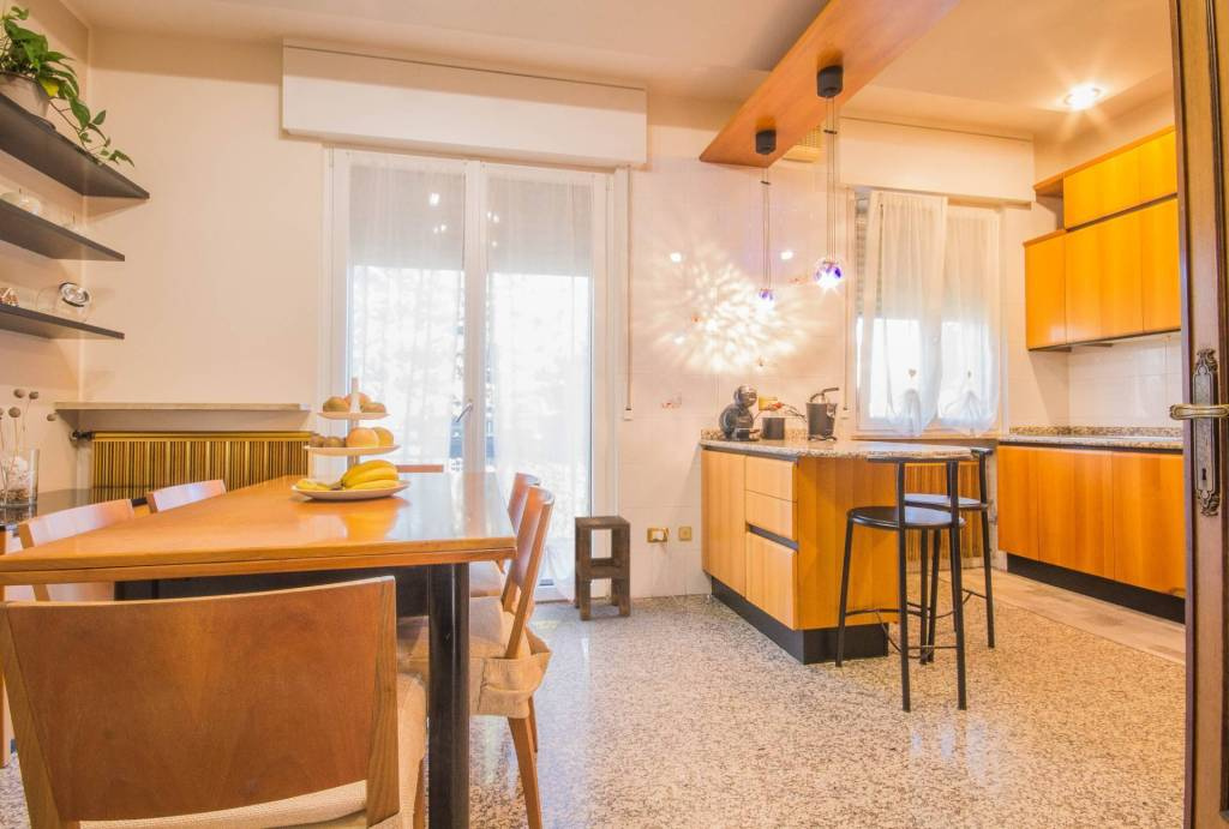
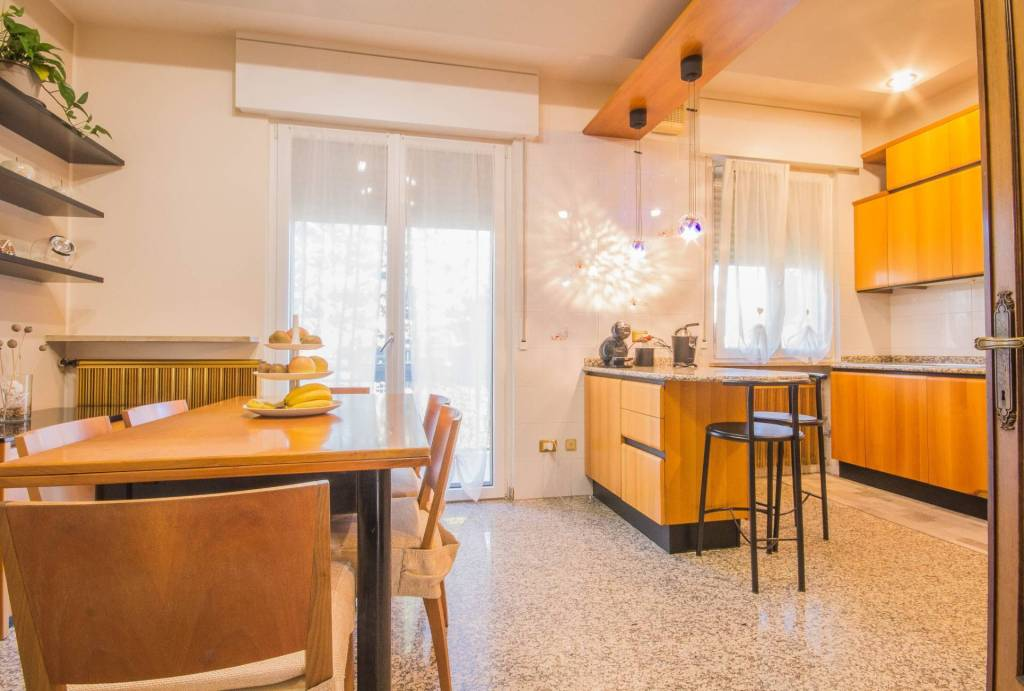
- side table (601, 565)
